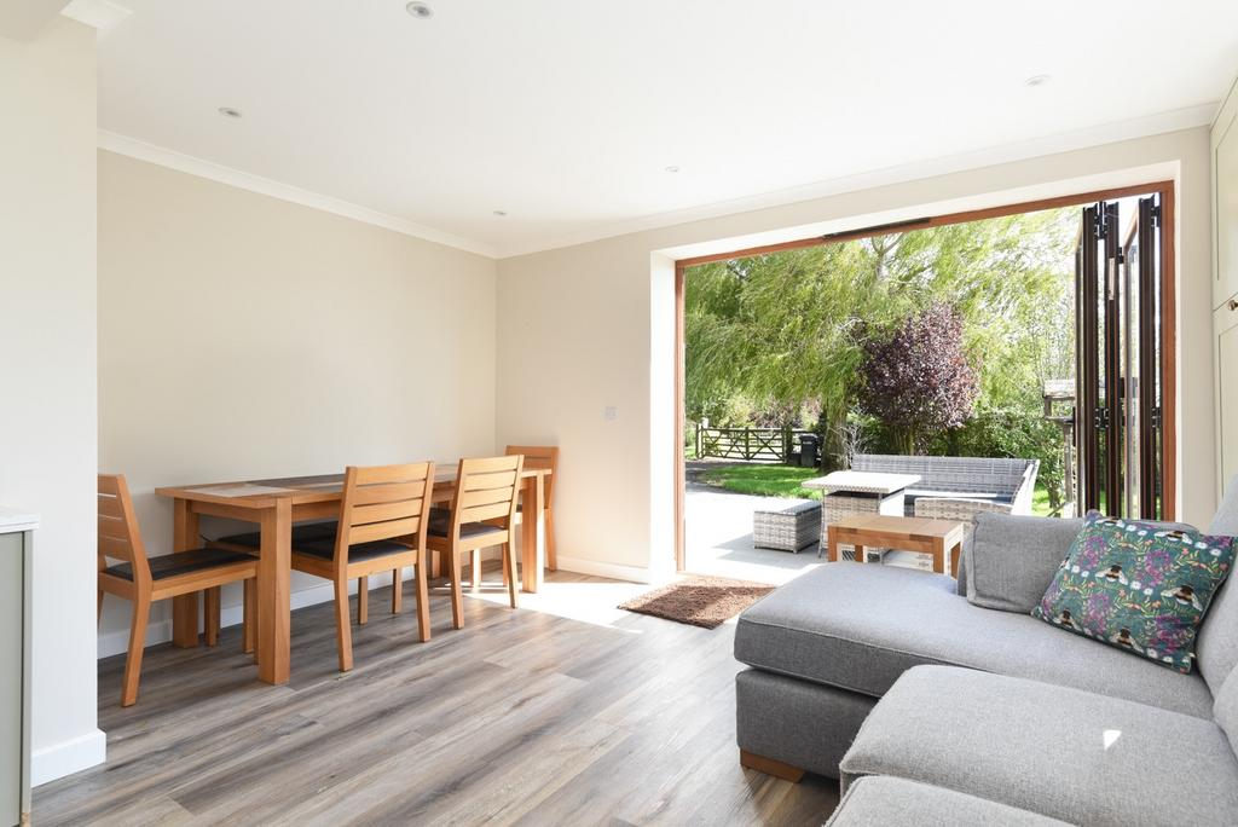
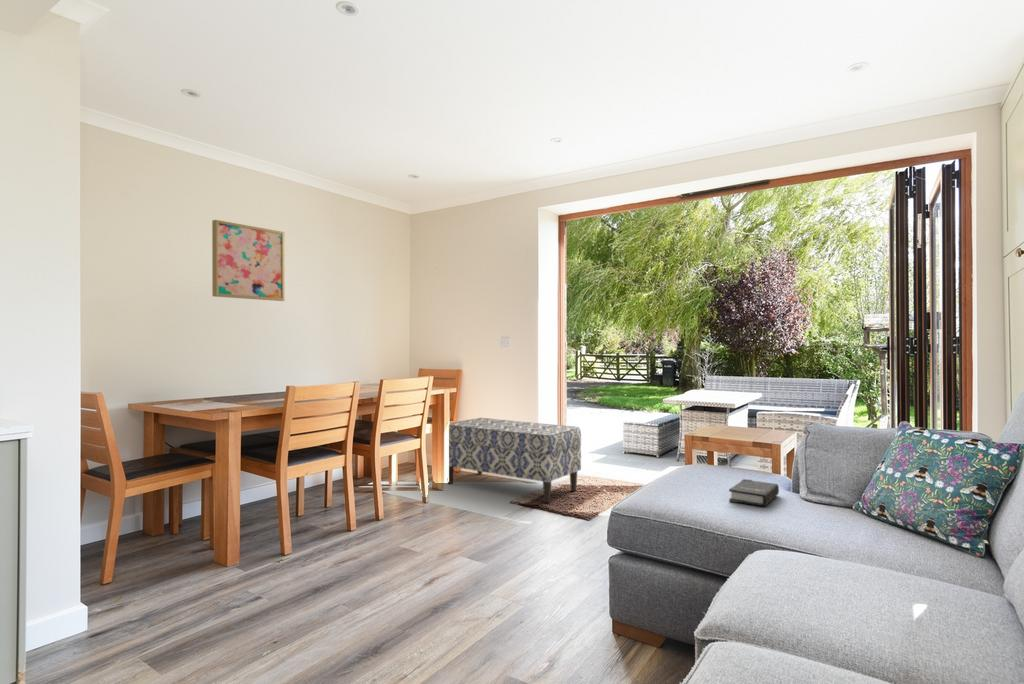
+ bench (510, 456)
+ wall art (250, 262)
+ hardback book (754, 492)
